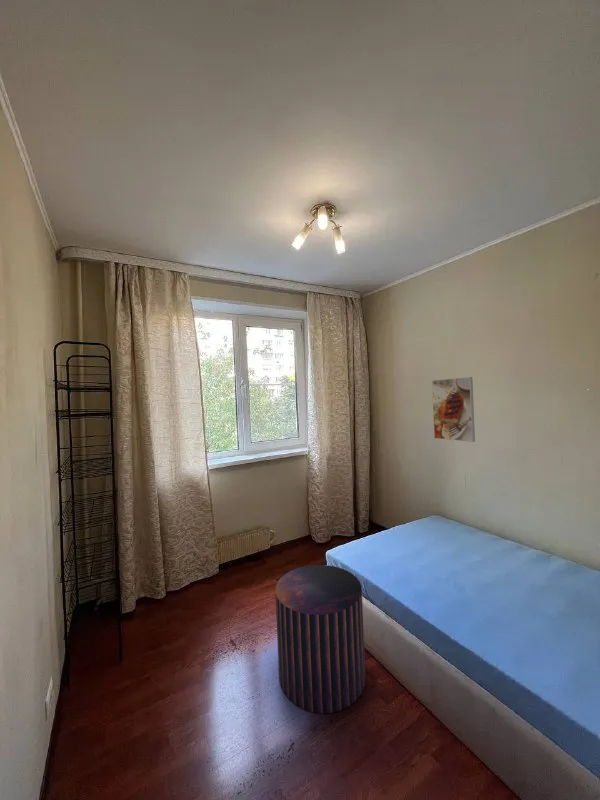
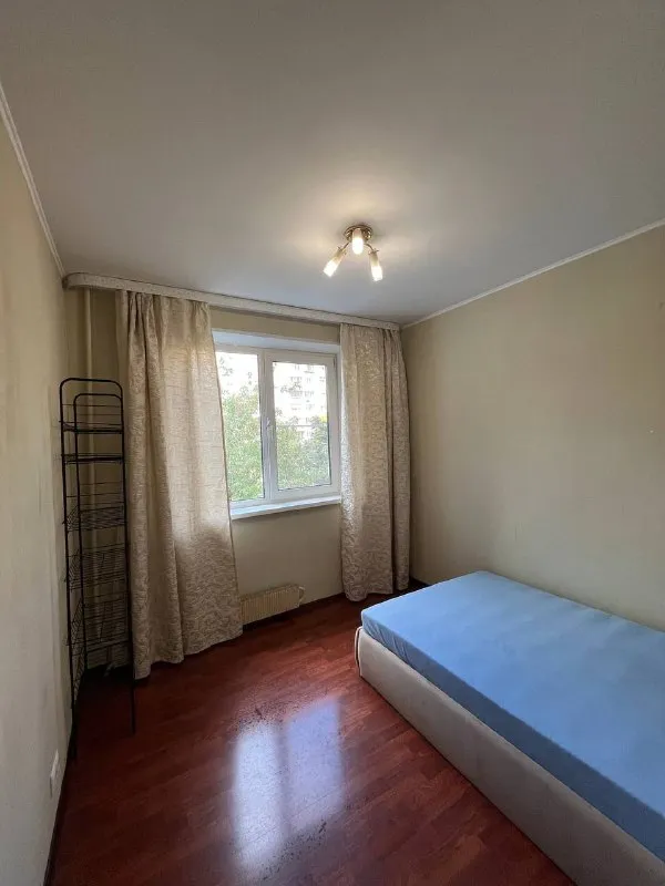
- pouf (320, 629)
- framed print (452, 409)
